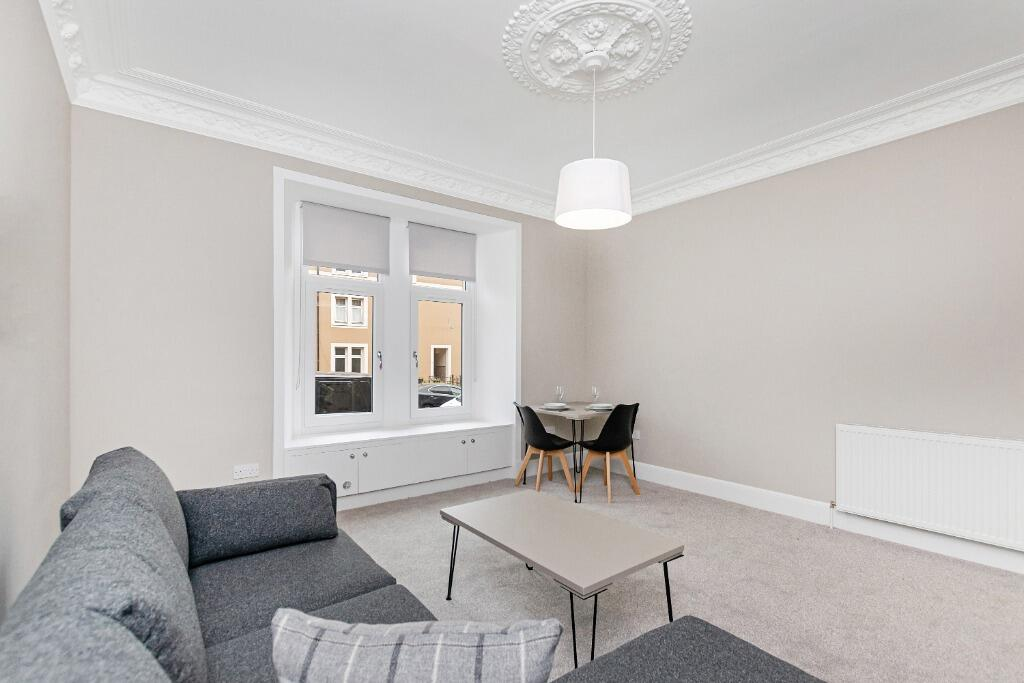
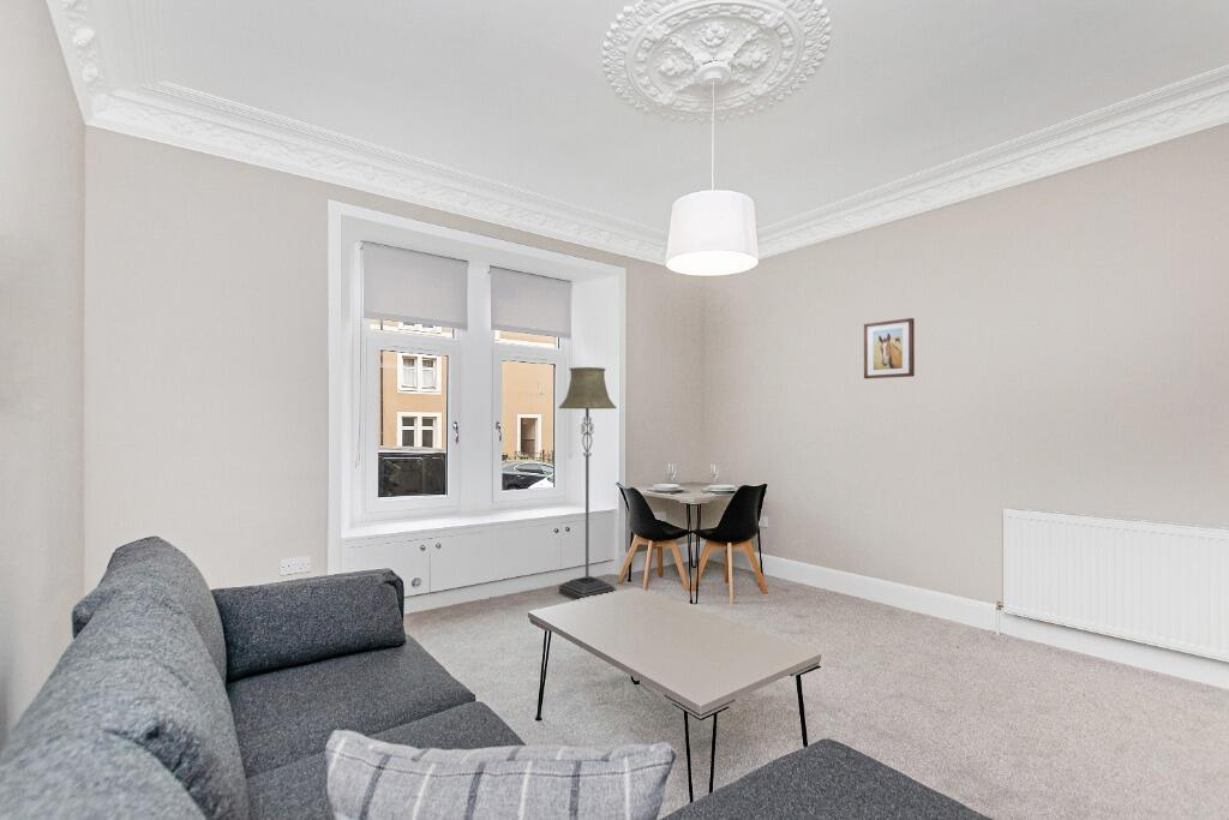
+ wall art (888, 349)
+ floor lamp (587, 480)
